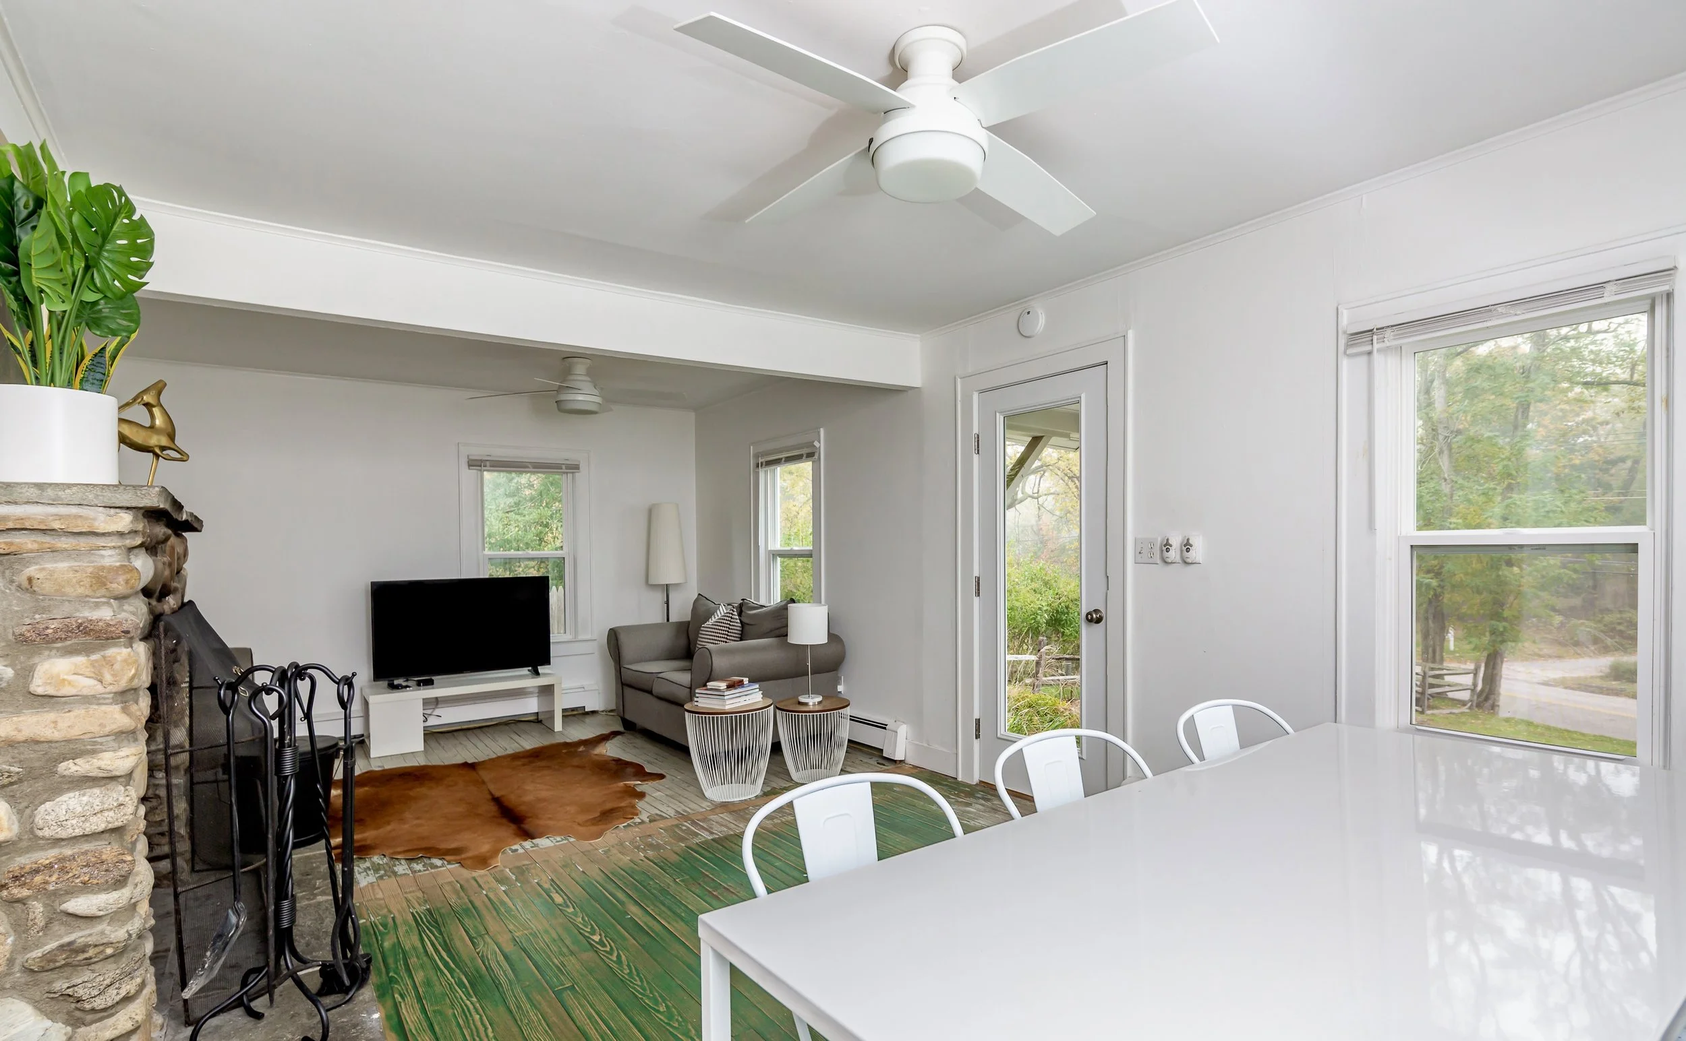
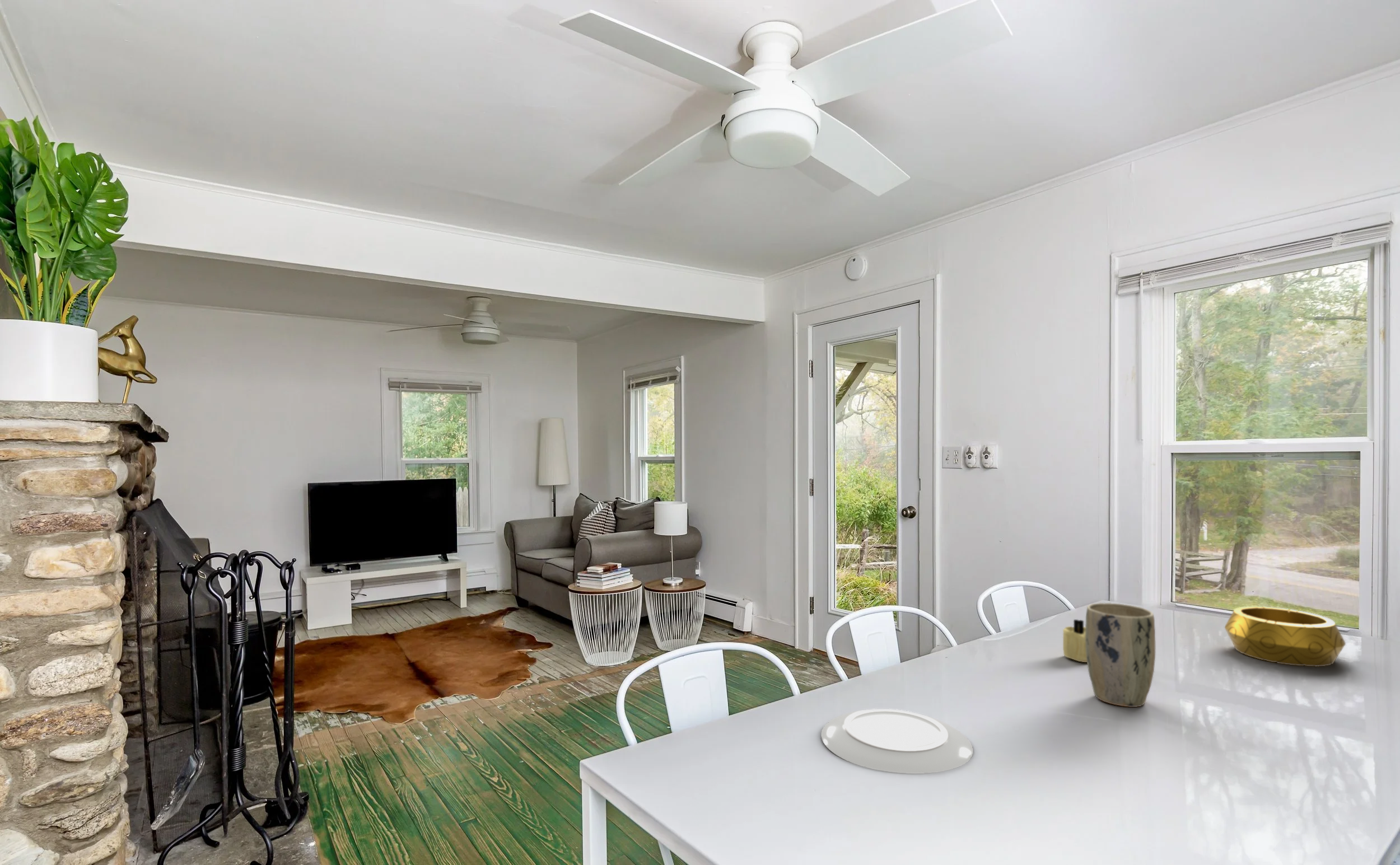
+ decorative bowl (1282, 635)
+ plant pot (1119, 654)
+ plate (895, 734)
+ candle (1078, 639)
